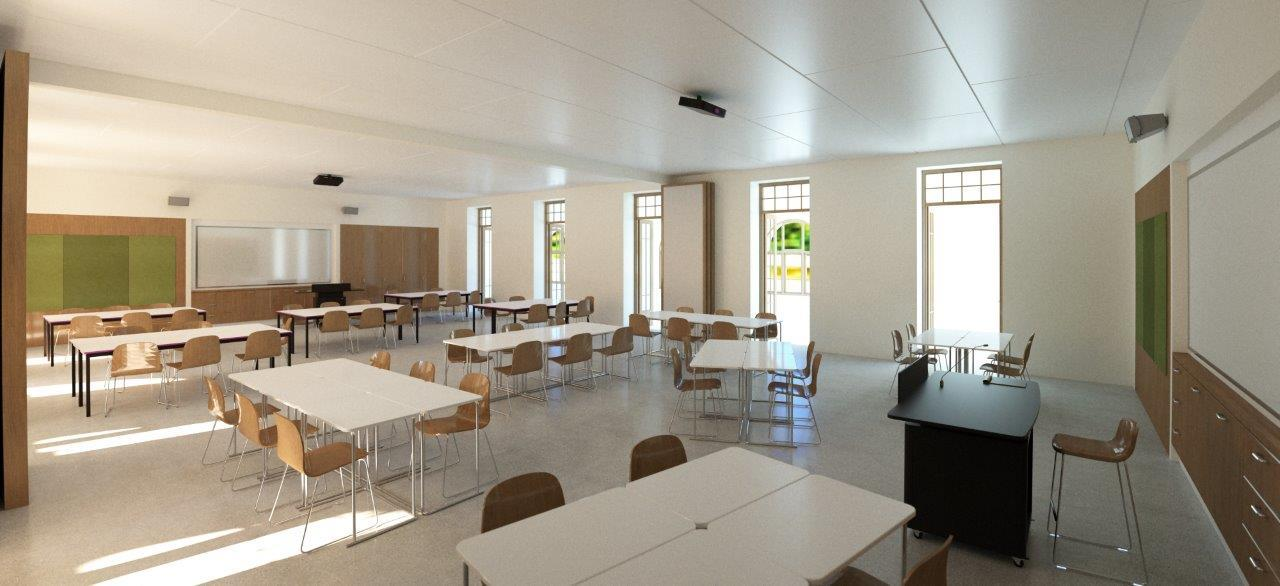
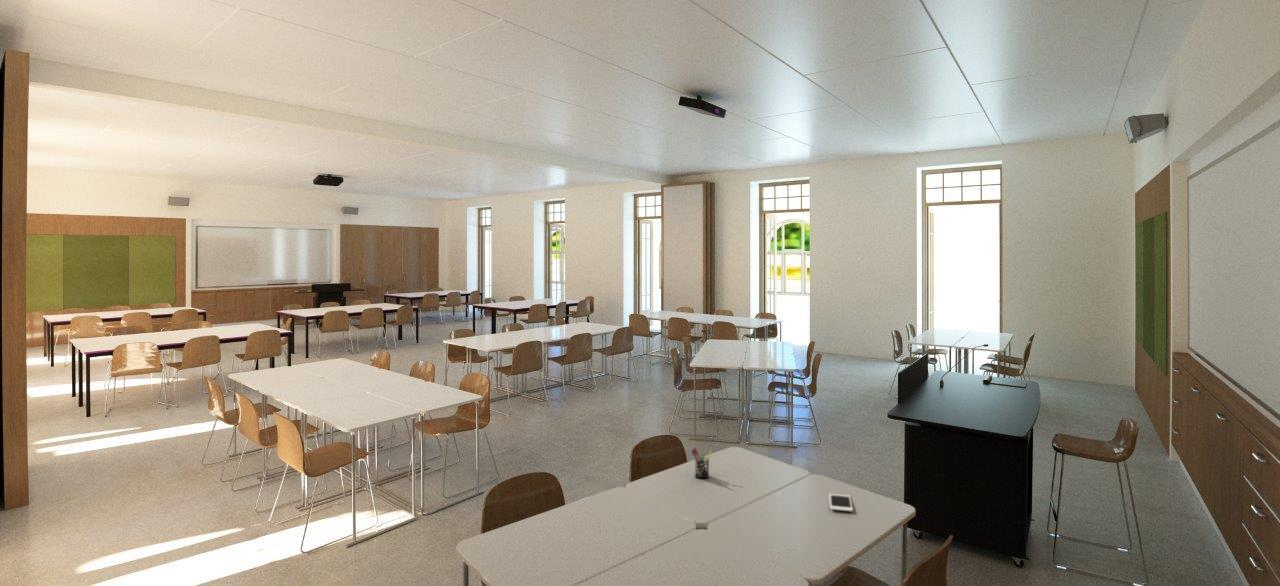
+ pen holder (701, 462)
+ cell phone (840, 502)
